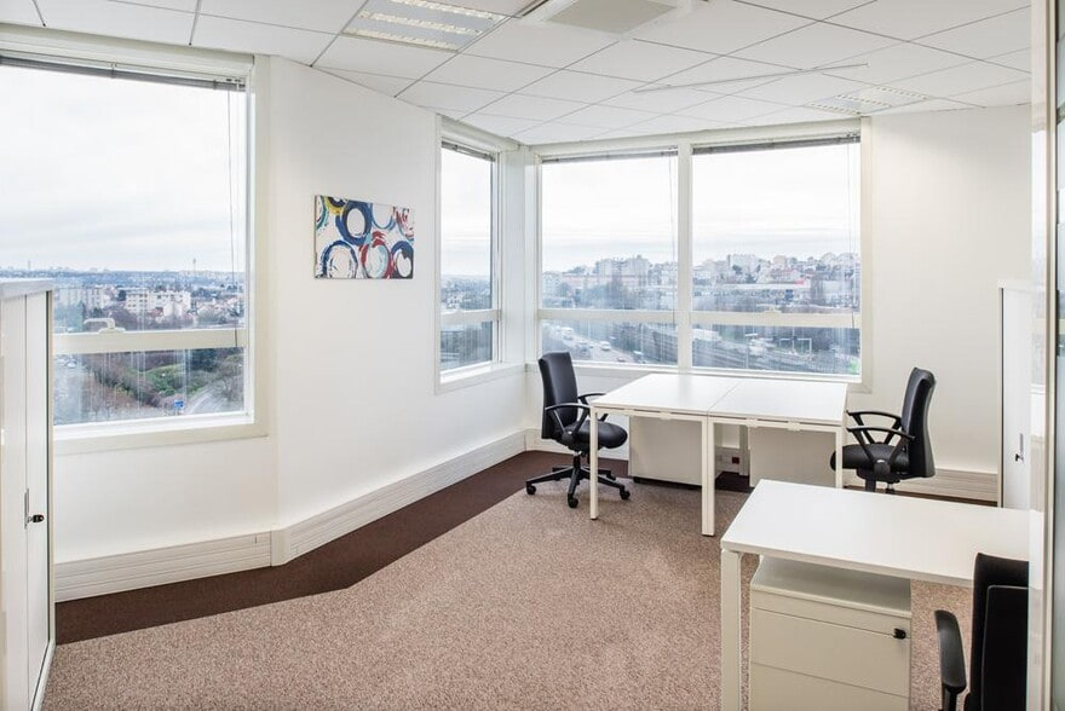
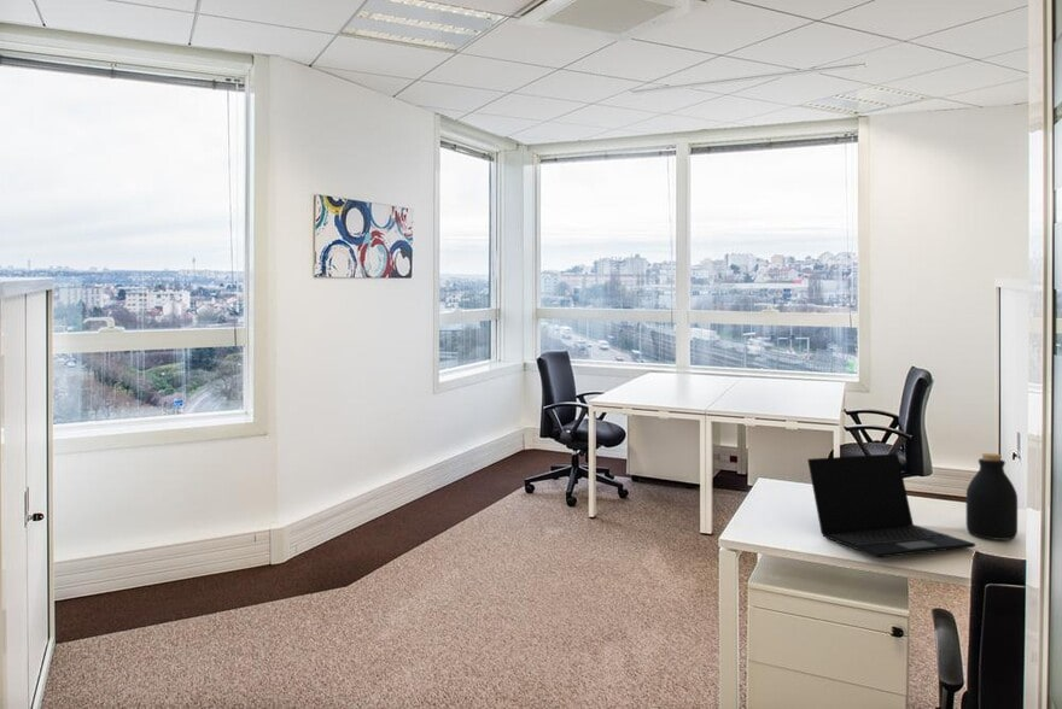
+ laptop (887, 500)
+ bottle (991, 494)
